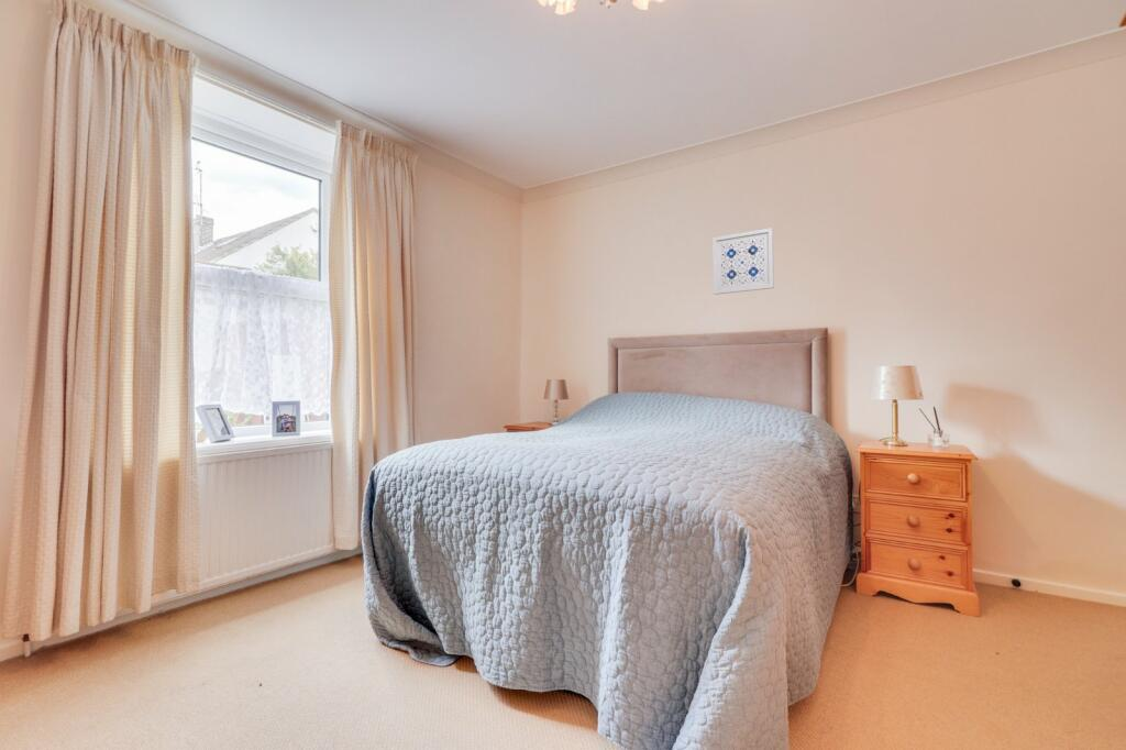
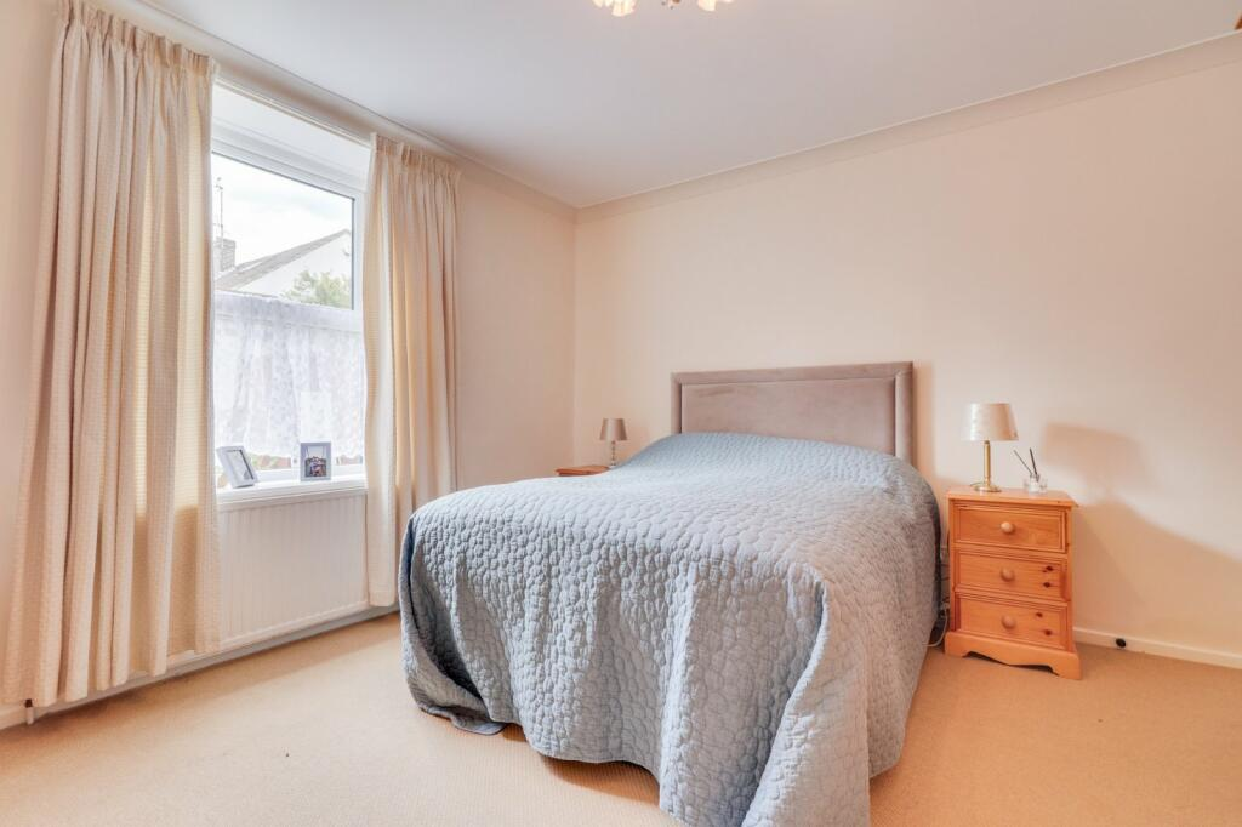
- wall art (742, 262)
